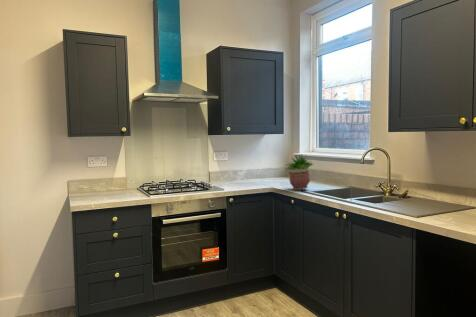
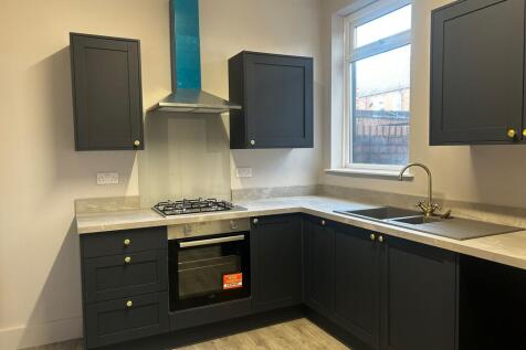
- potted plant (298, 171)
